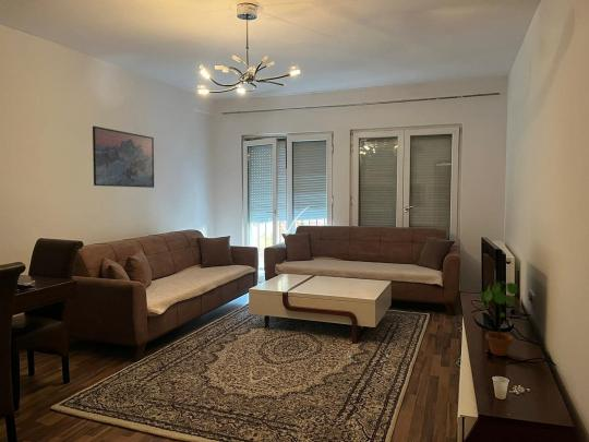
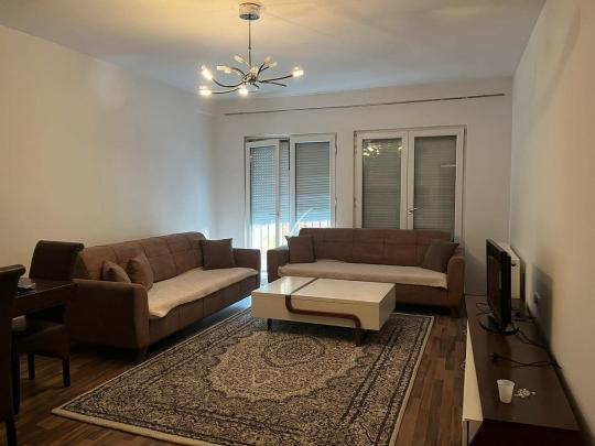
- potted plant (500, 316)
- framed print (125, 159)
